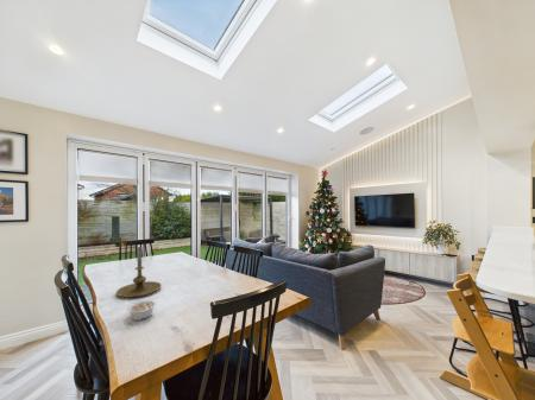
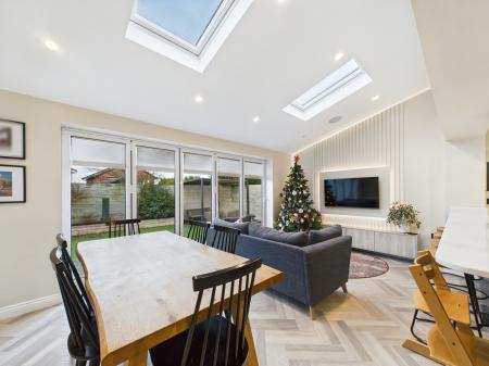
- legume (141, 310)
- candle holder (139, 268)
